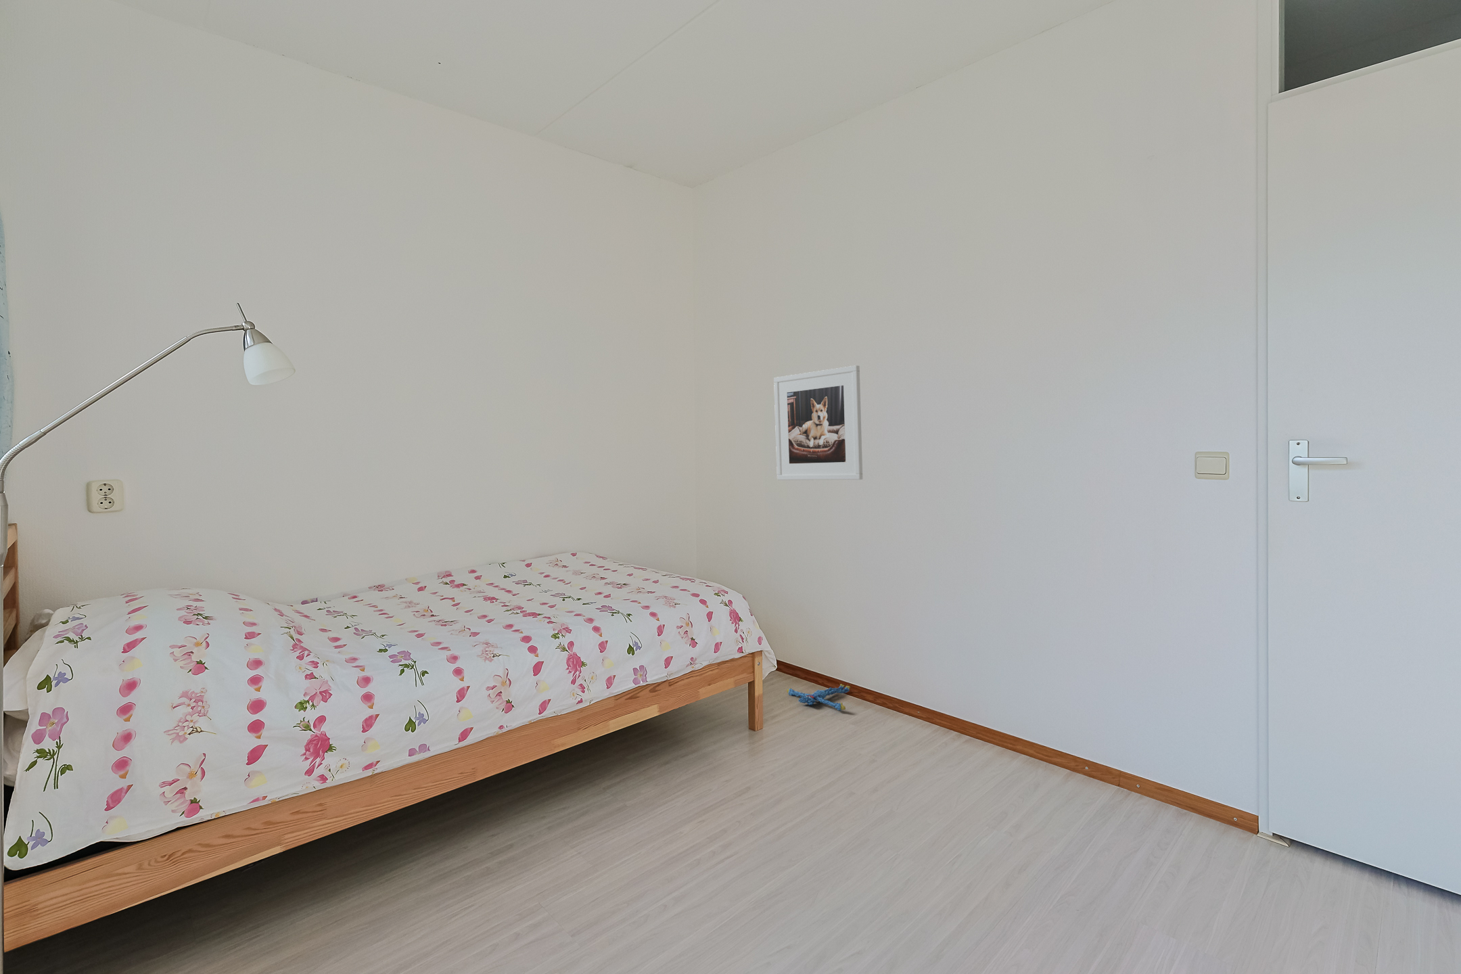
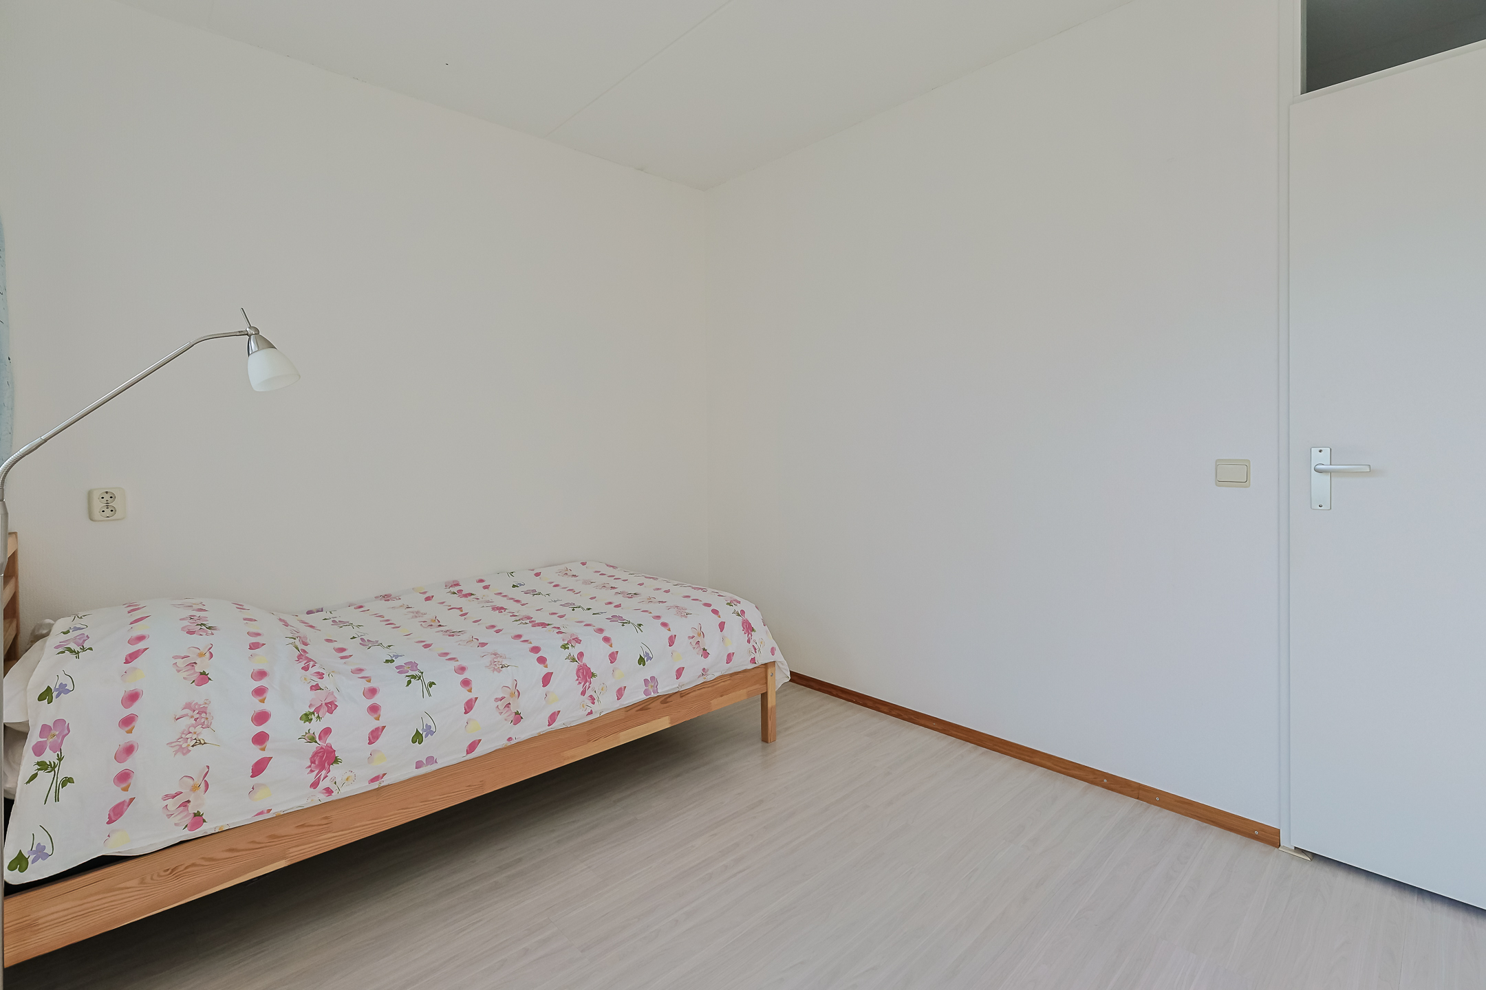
- plush toy (825, 694)
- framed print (815, 425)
